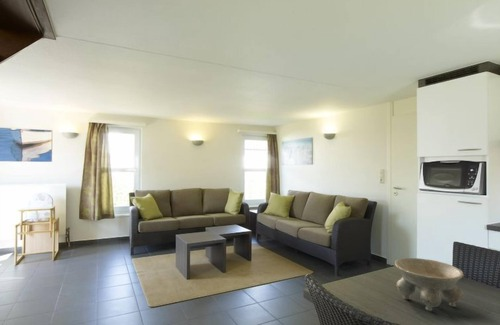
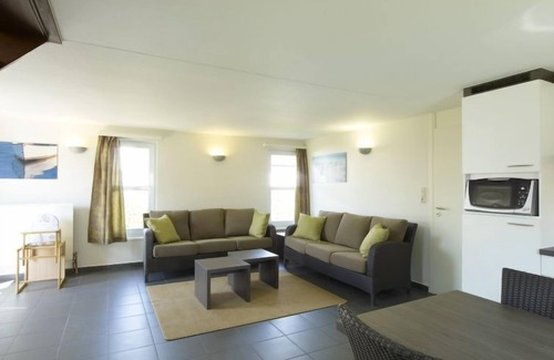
- bowl (427, 284)
